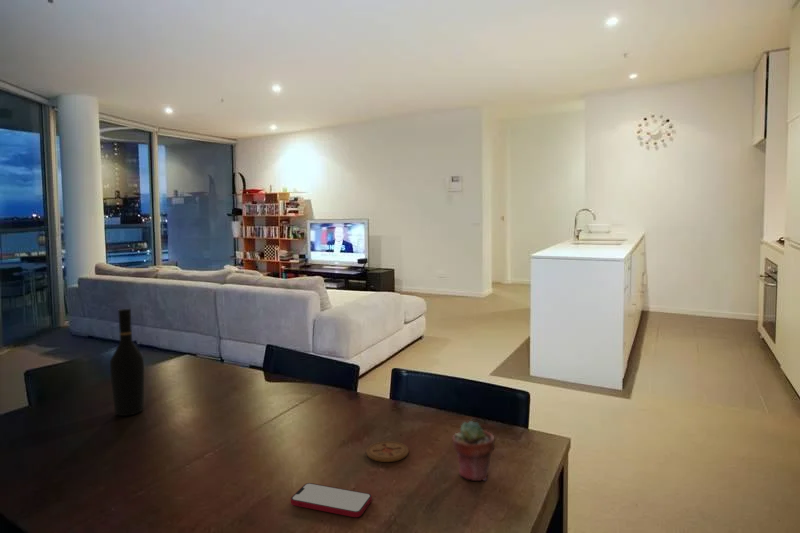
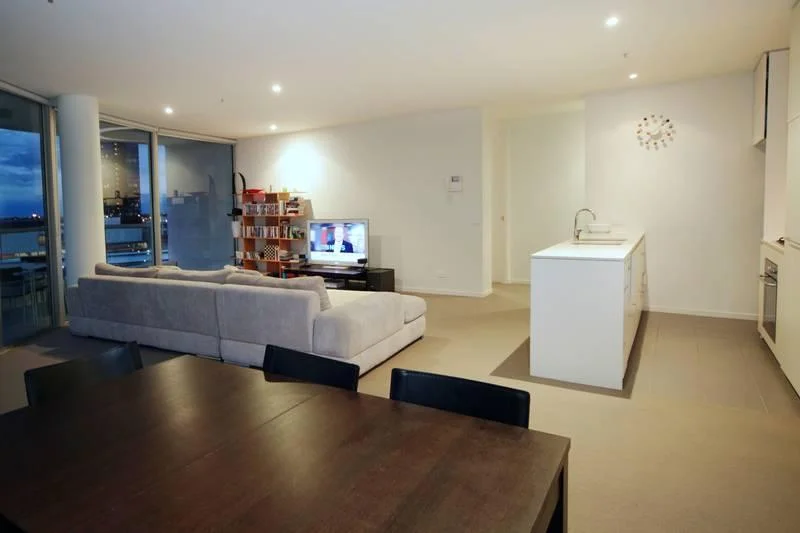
- wine bottle (127, 360)
- coaster (387, 451)
- potted succulent (473, 448)
- smartphone (331, 499)
